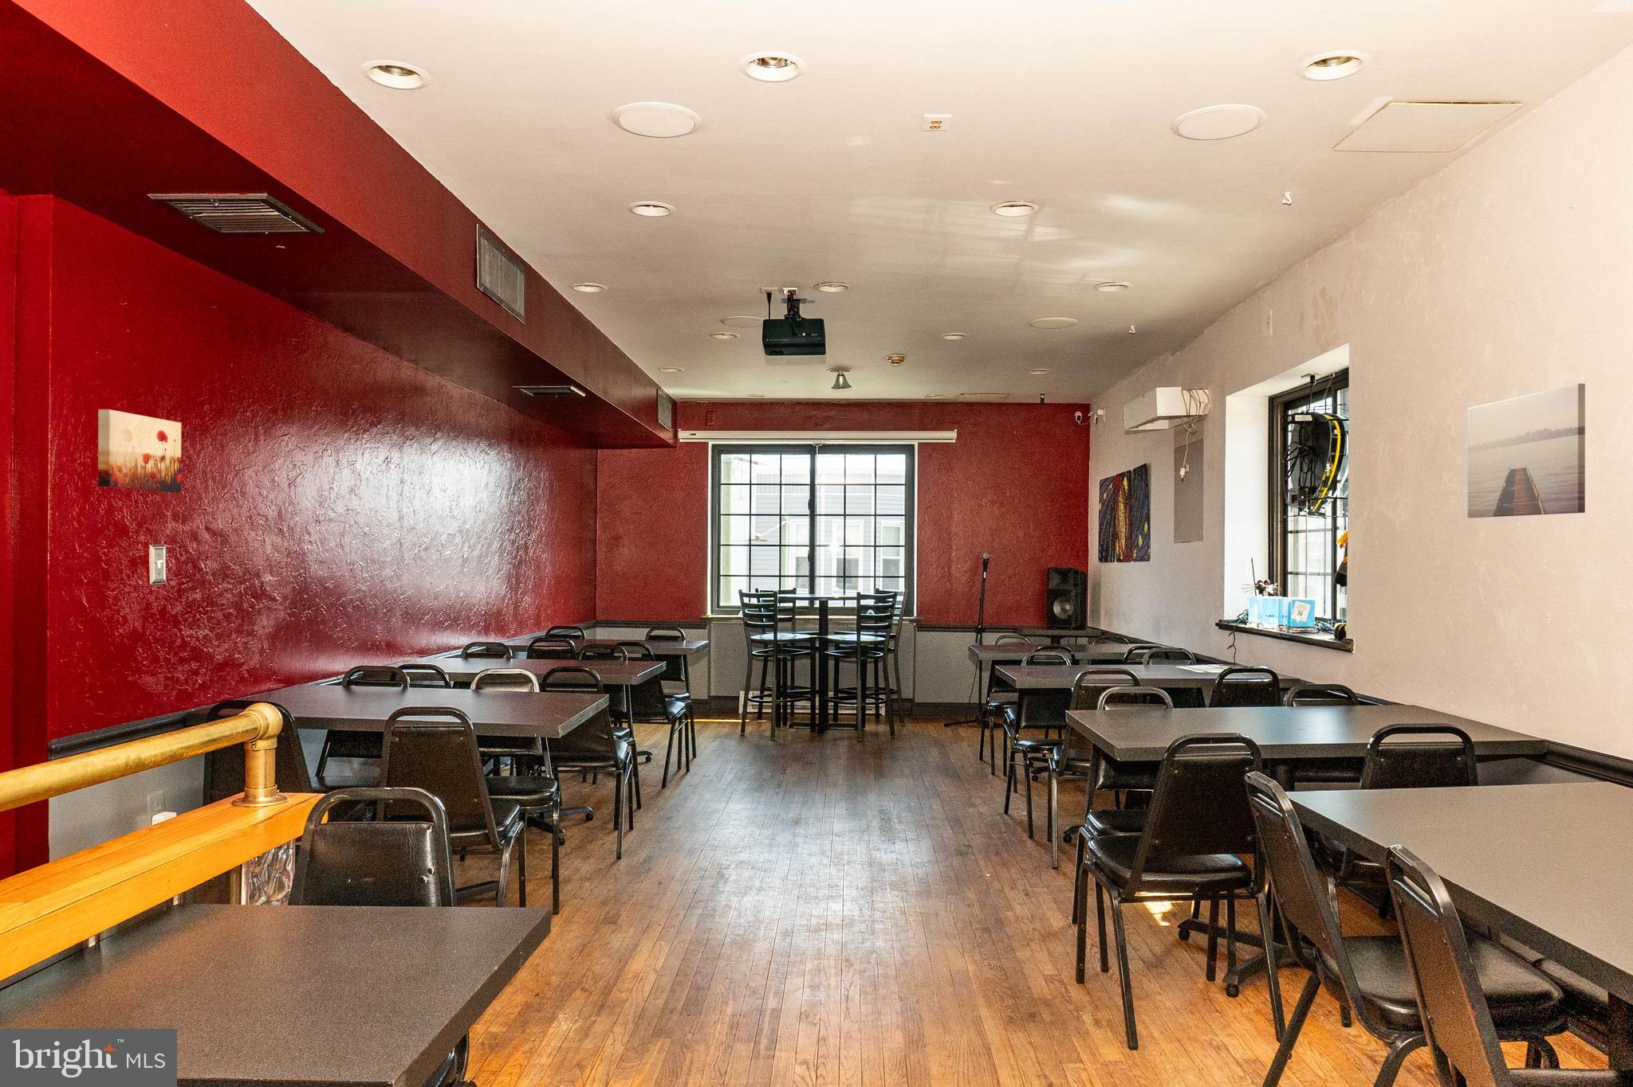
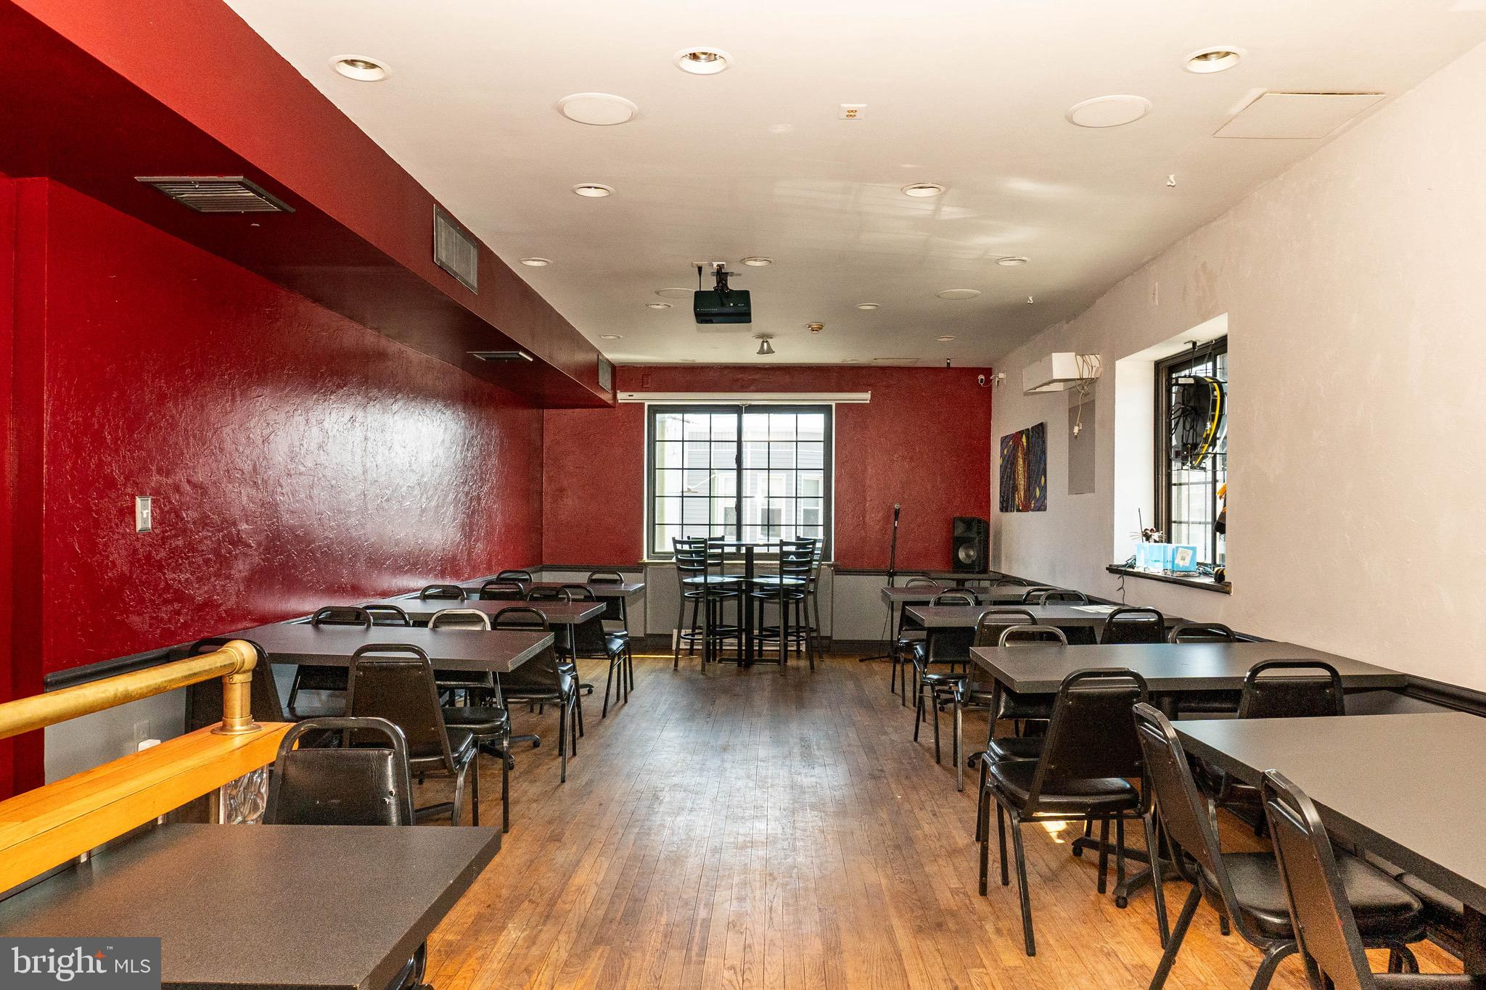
- wall art (1521, 455)
- wall art (141, 453)
